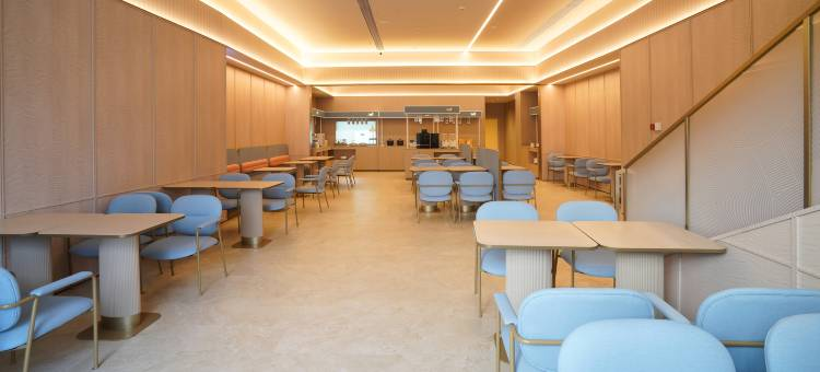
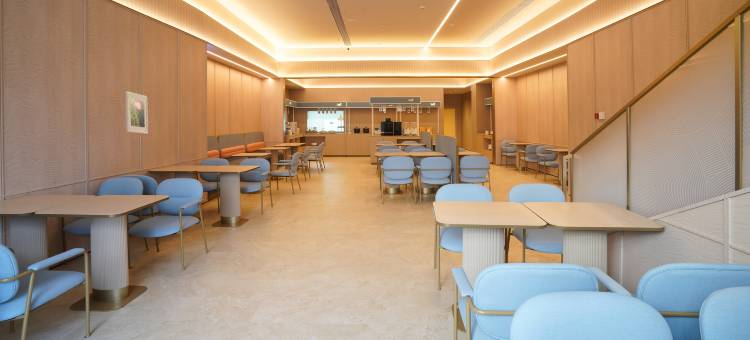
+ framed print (137, 113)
